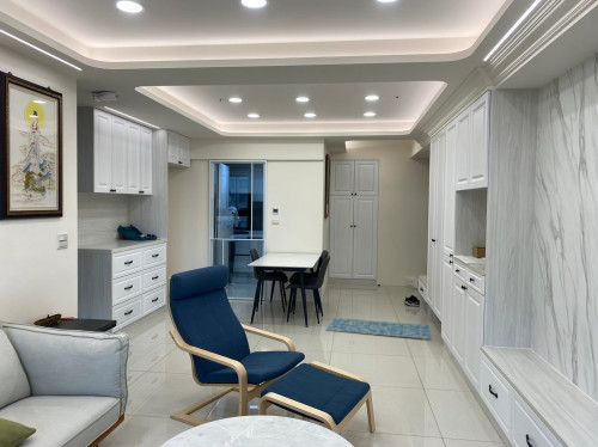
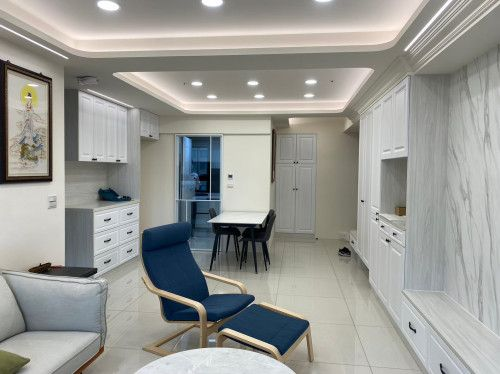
- rug (378, 327)
